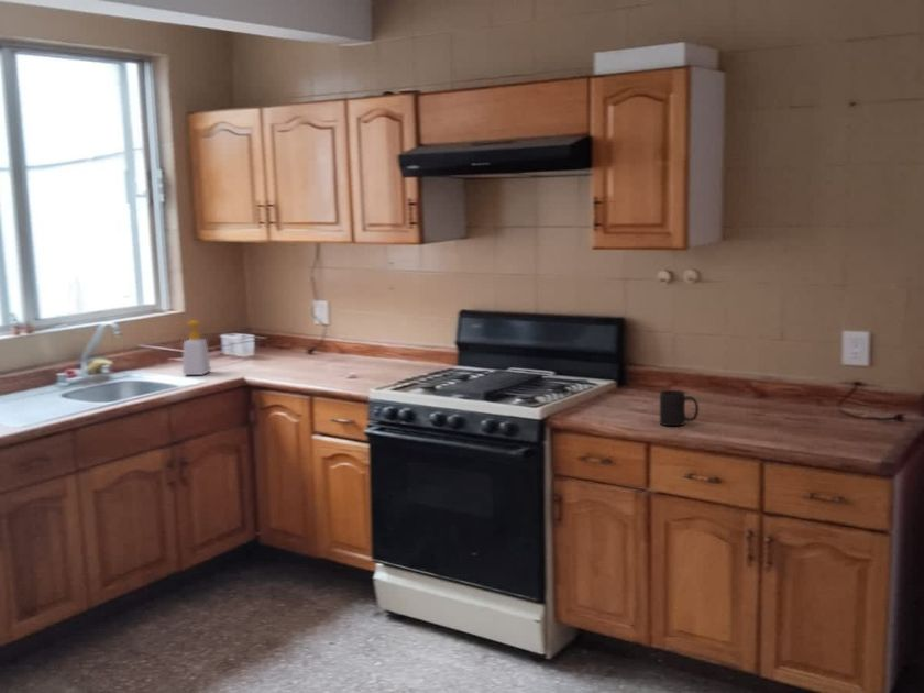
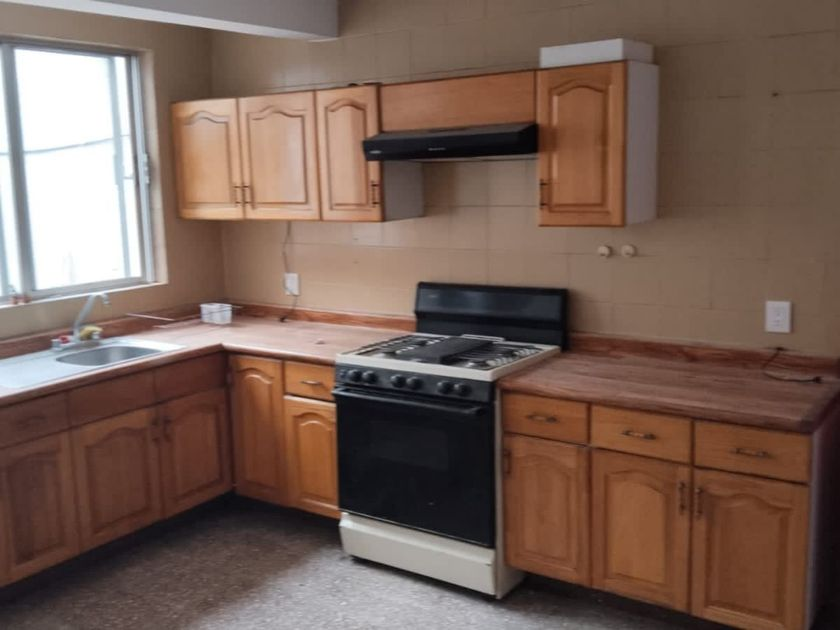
- mug (679, 408)
- soap bottle (190, 346)
